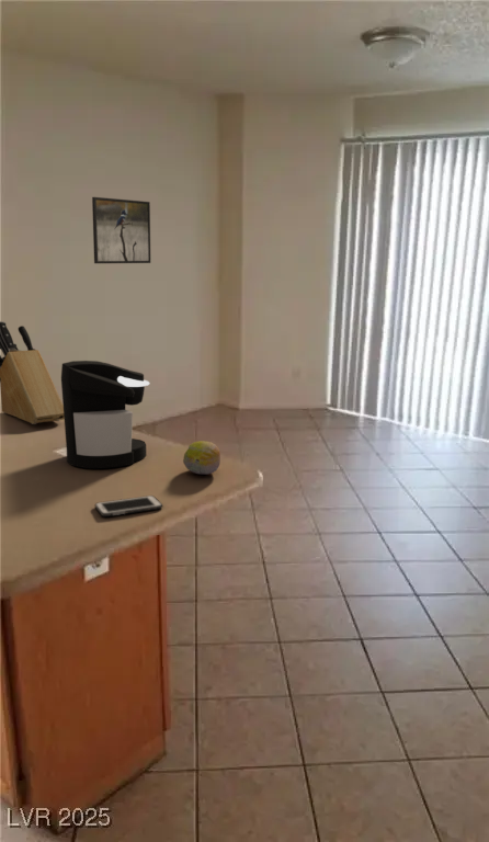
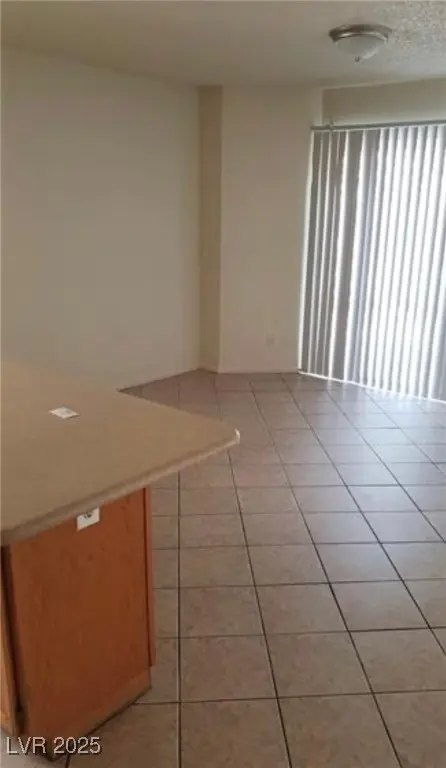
- knife block (25, 369)
- cell phone (128, 505)
- fruit (201, 456)
- coffee maker (107, 409)
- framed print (123, 231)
